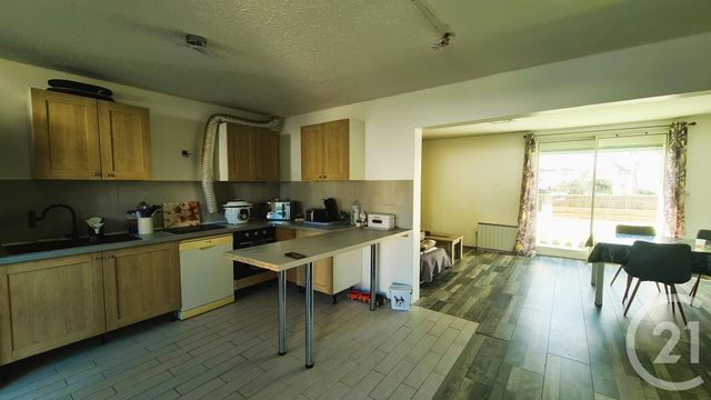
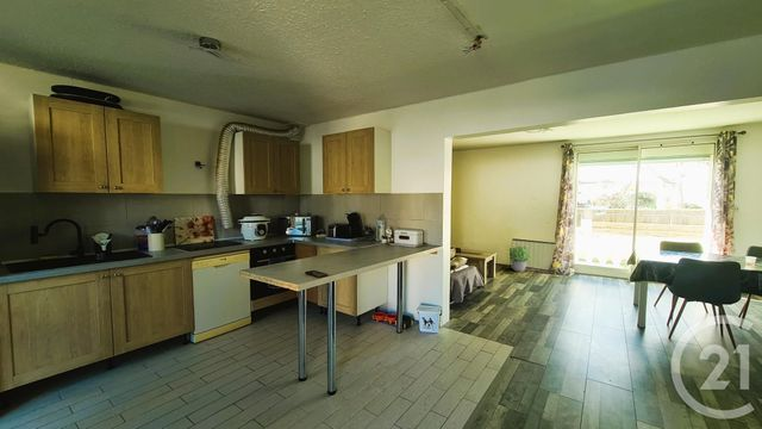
+ potted plant (519, 257)
